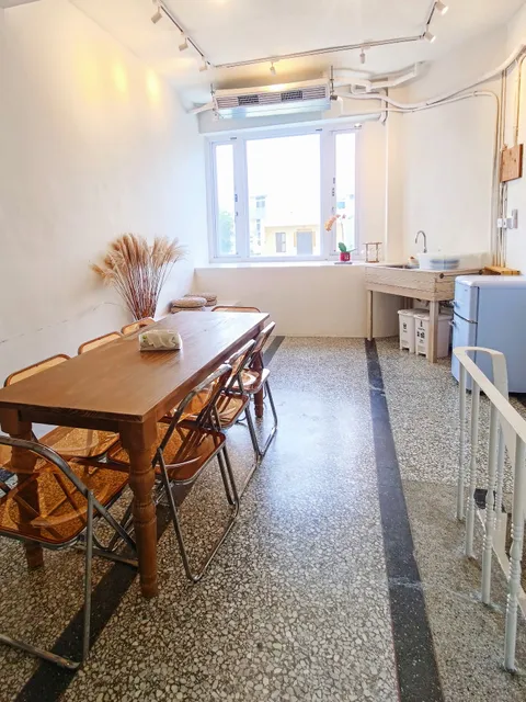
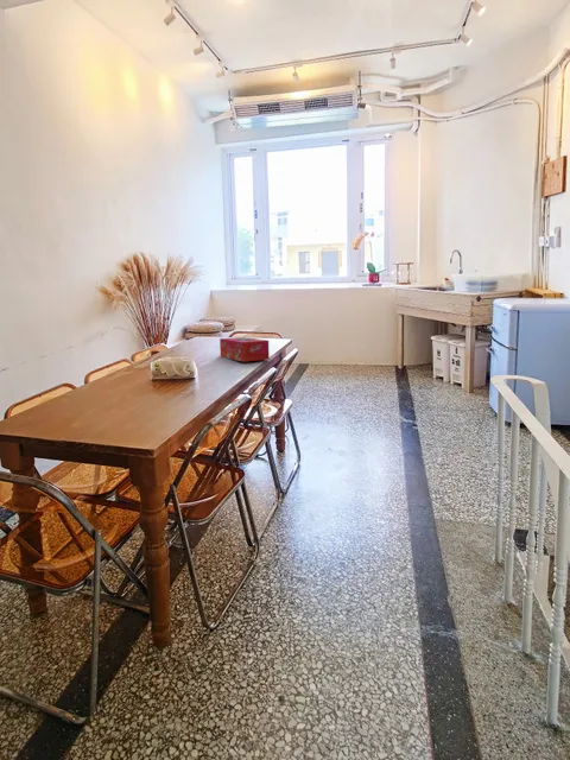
+ tissue box (243, 348)
